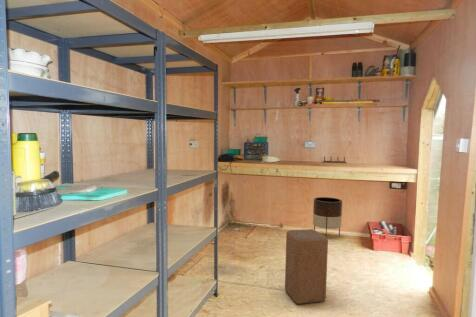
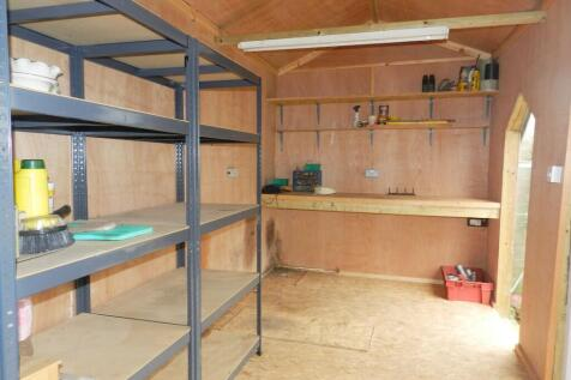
- planter (327, 218)
- stool (305, 264)
